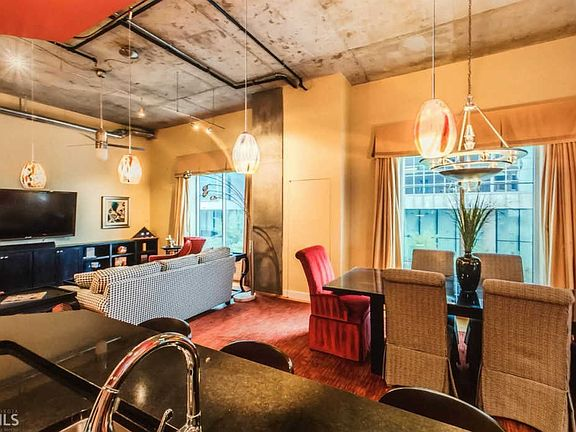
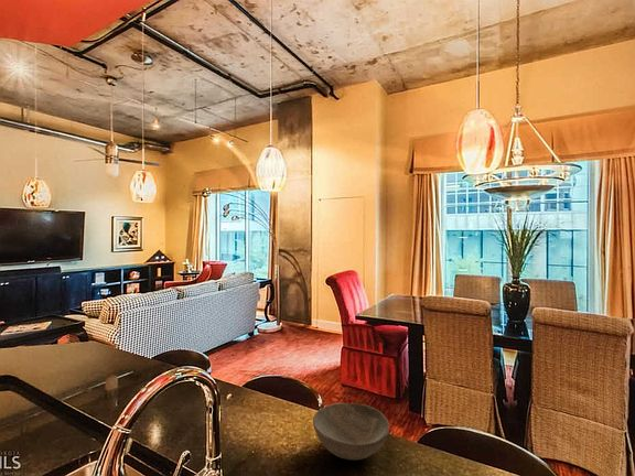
+ bowl (351, 434)
